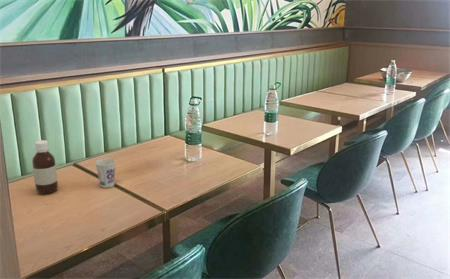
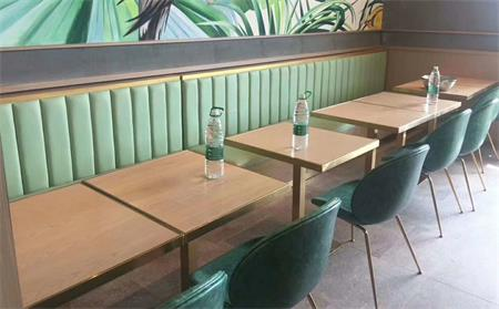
- cup (106, 173)
- bottle (44, 166)
